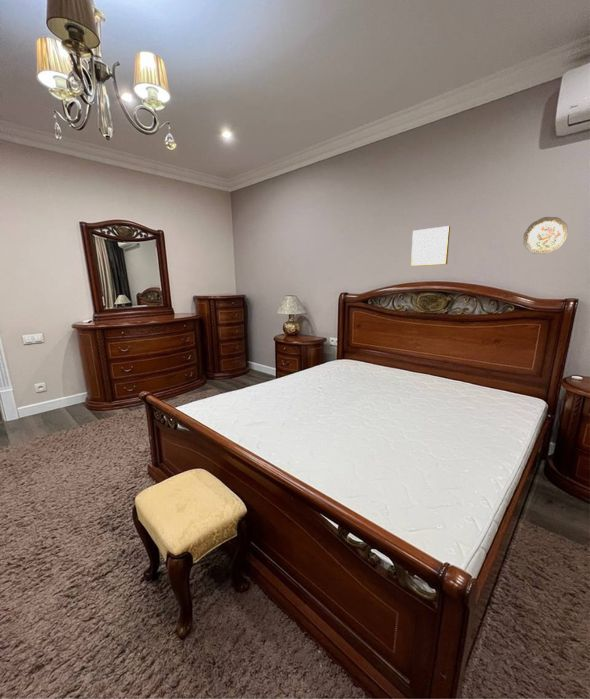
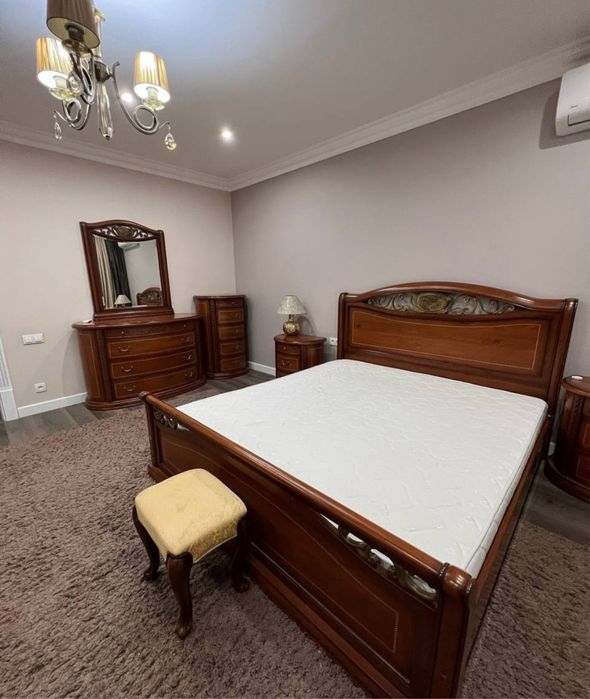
- decorative plate (545, 235)
- wall art (429, 247)
